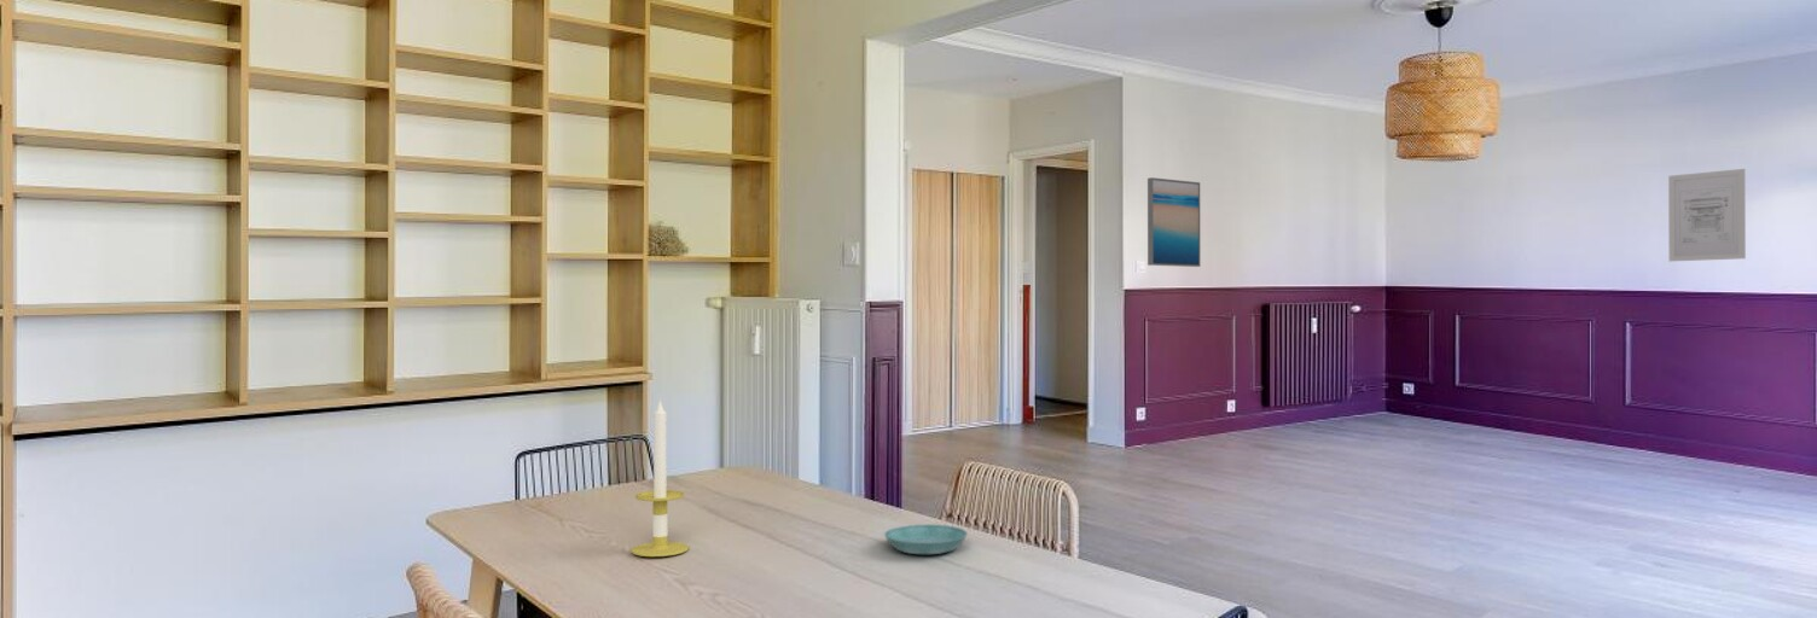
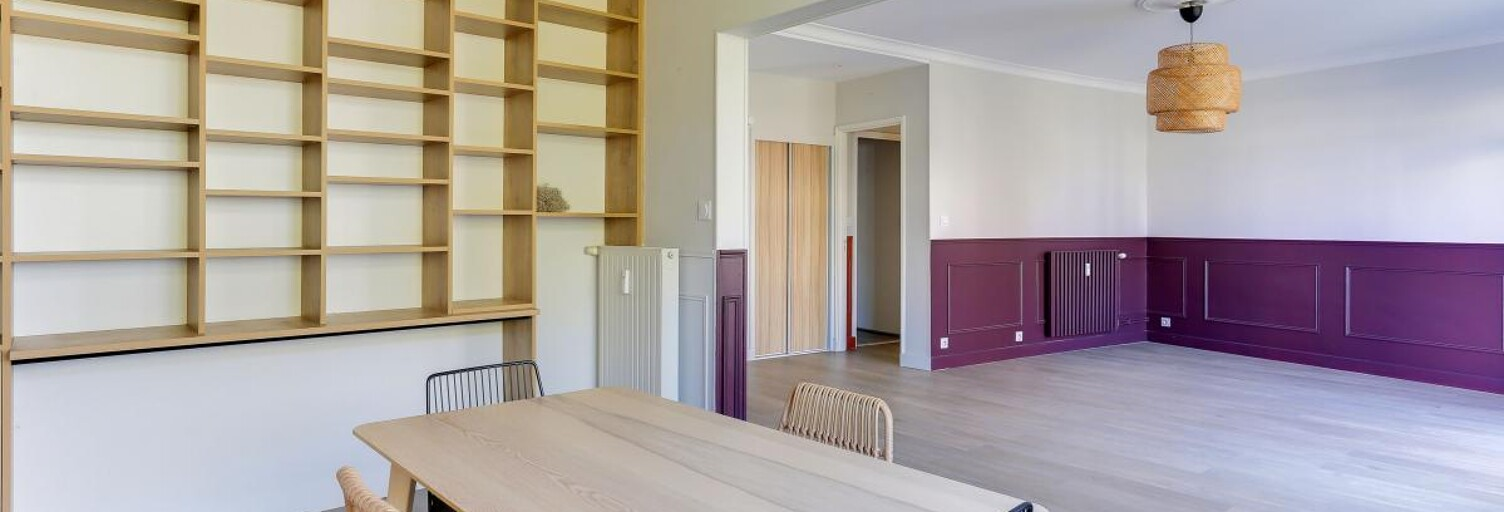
- saucer (925, 540)
- wall art (1174, 222)
- candle (660, 473)
- wall art (1706, 216)
